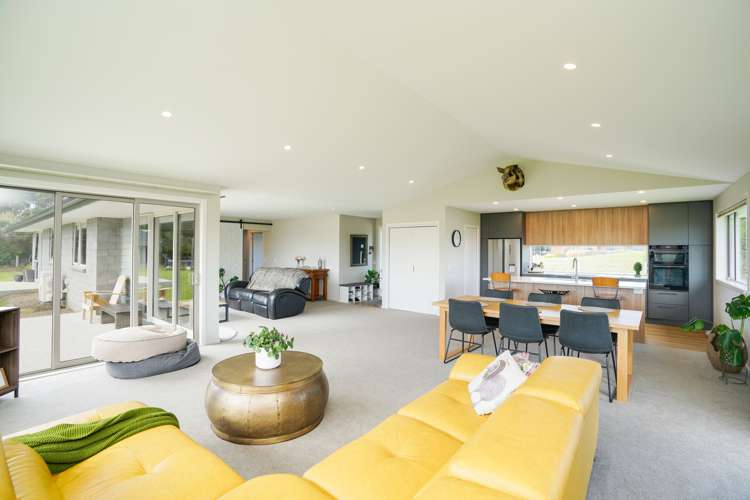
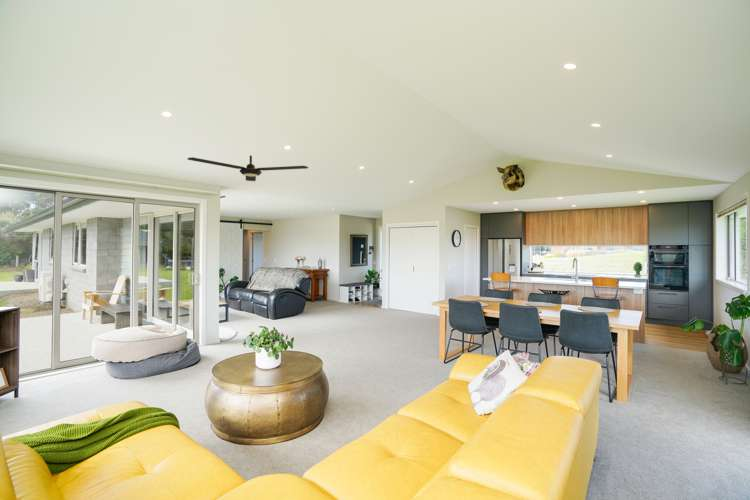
+ ceiling fan (250, 168)
